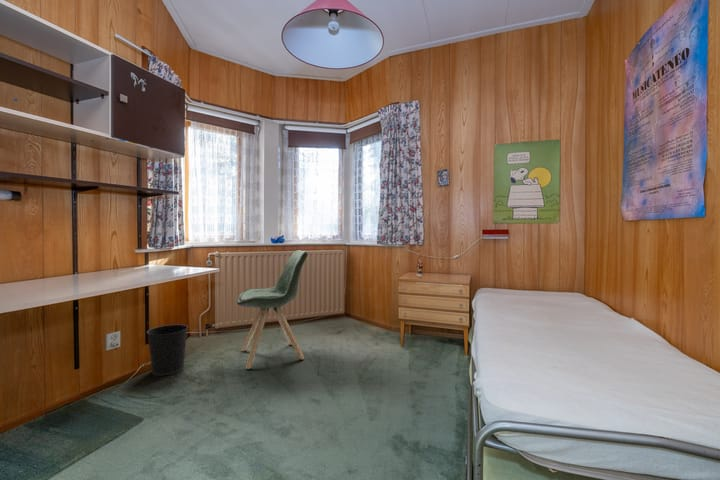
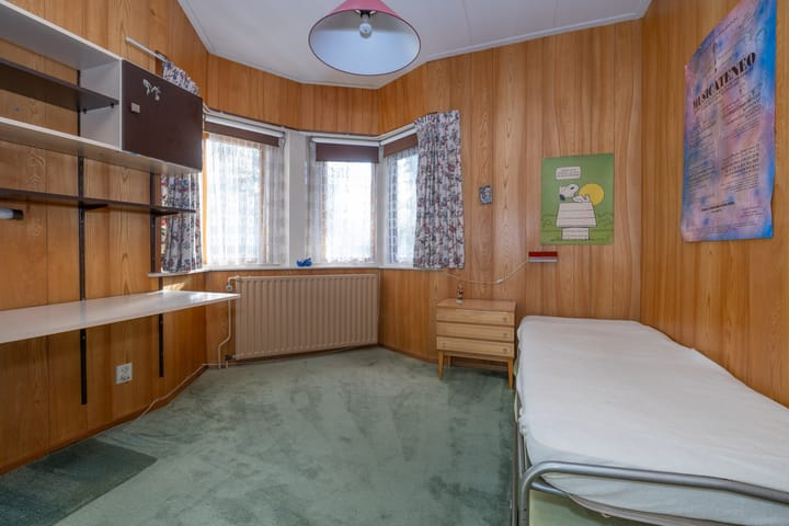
- chair (272, 303)
- wastebasket (168, 349)
